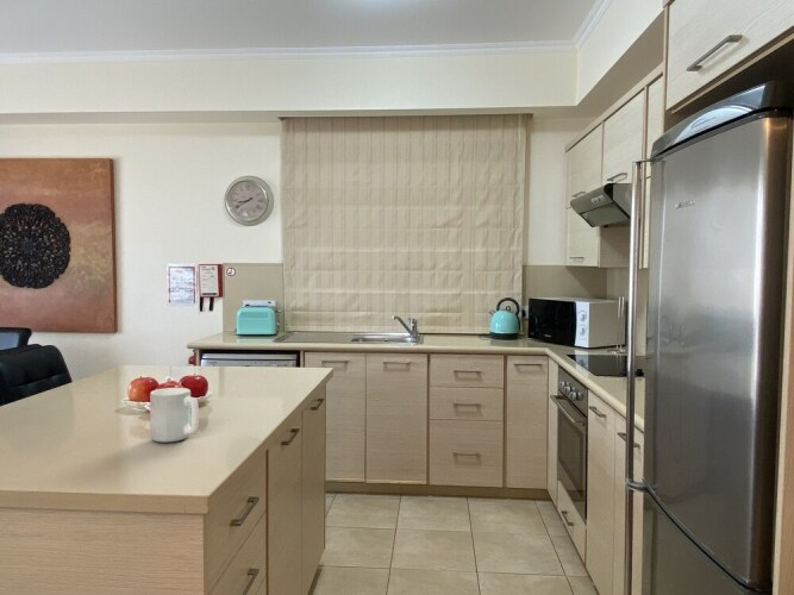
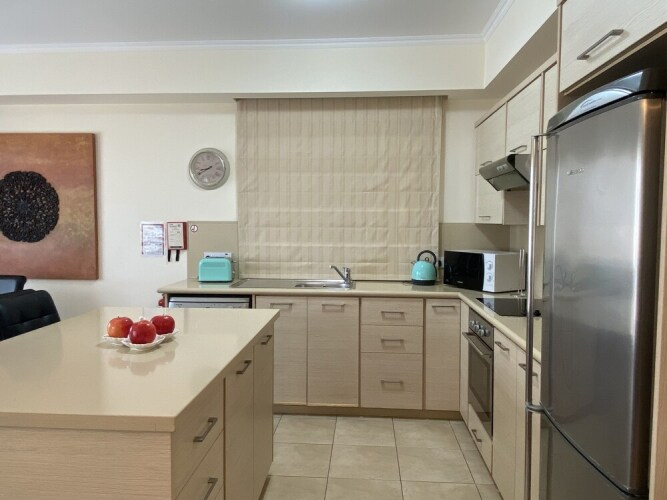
- mug (175, 414)
